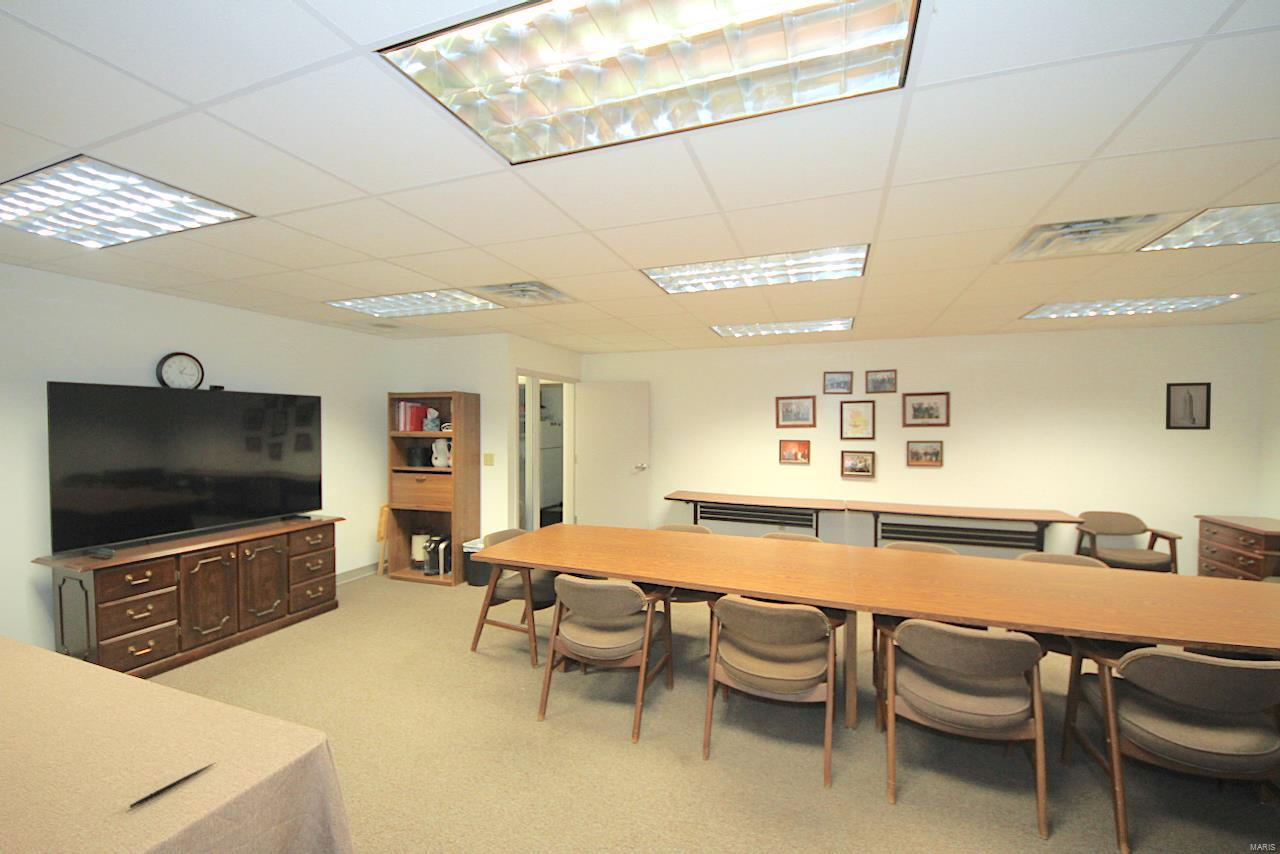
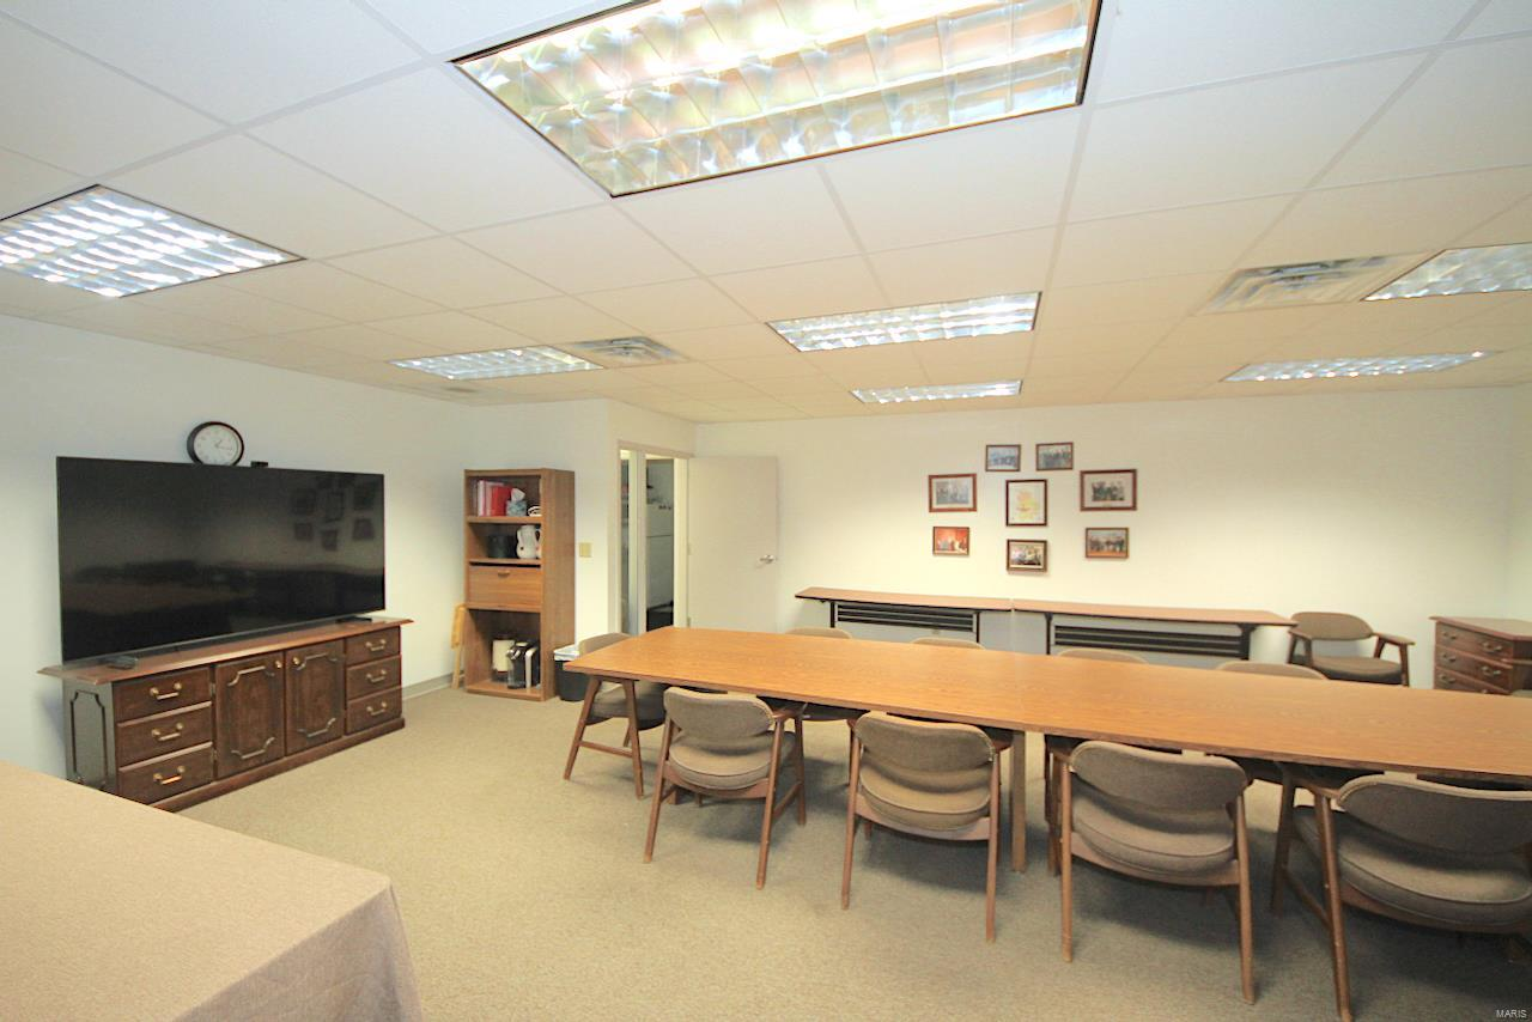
- pen (176, 782)
- wall art (1188, 406)
